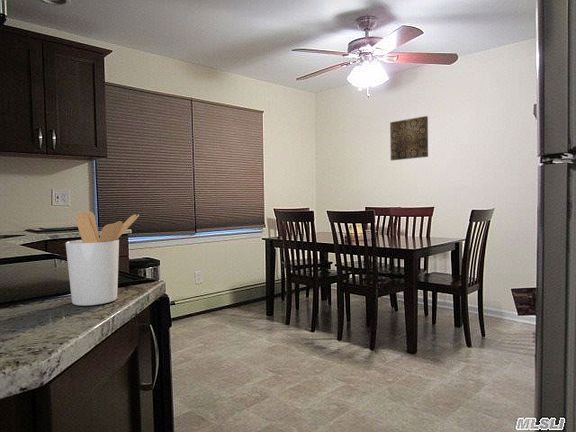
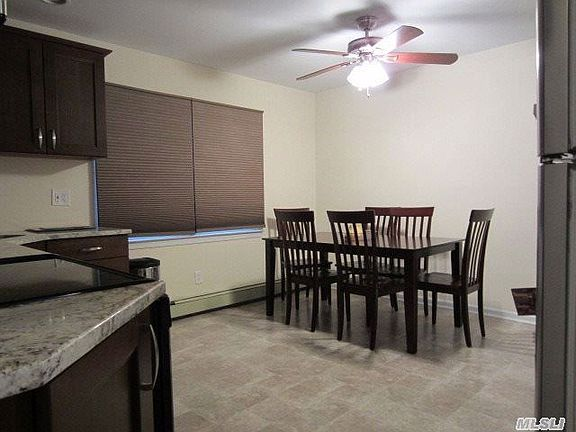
- utensil holder (106, 254)
- wall art (408, 139)
